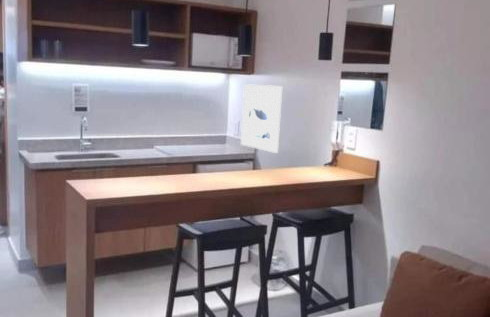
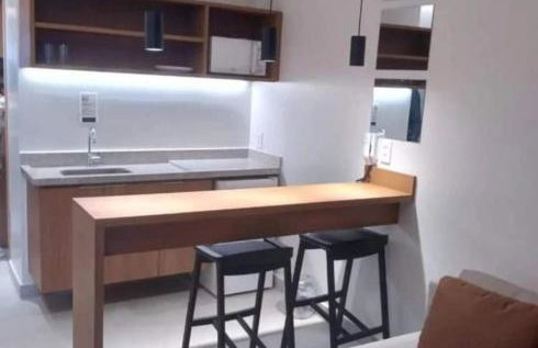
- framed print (260, 117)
